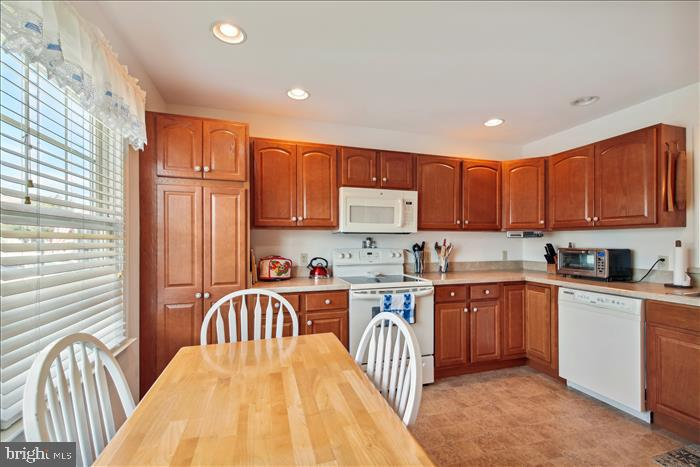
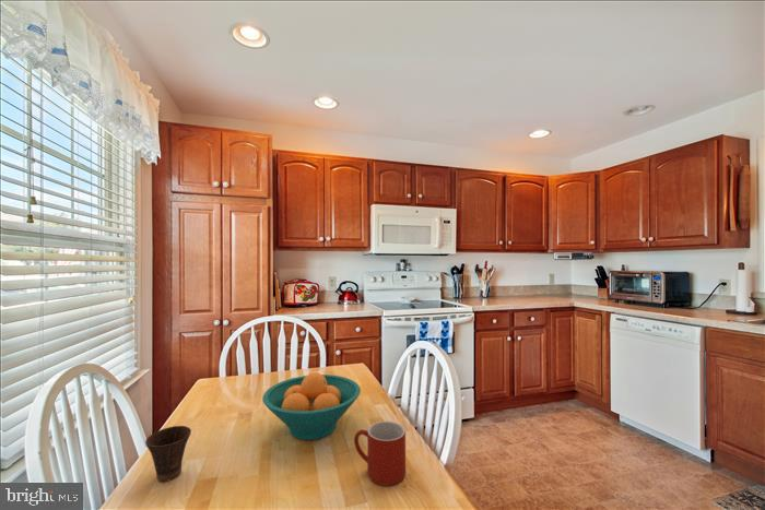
+ cup (168, 454)
+ mug (378, 450)
+ fruit bowl (313, 401)
